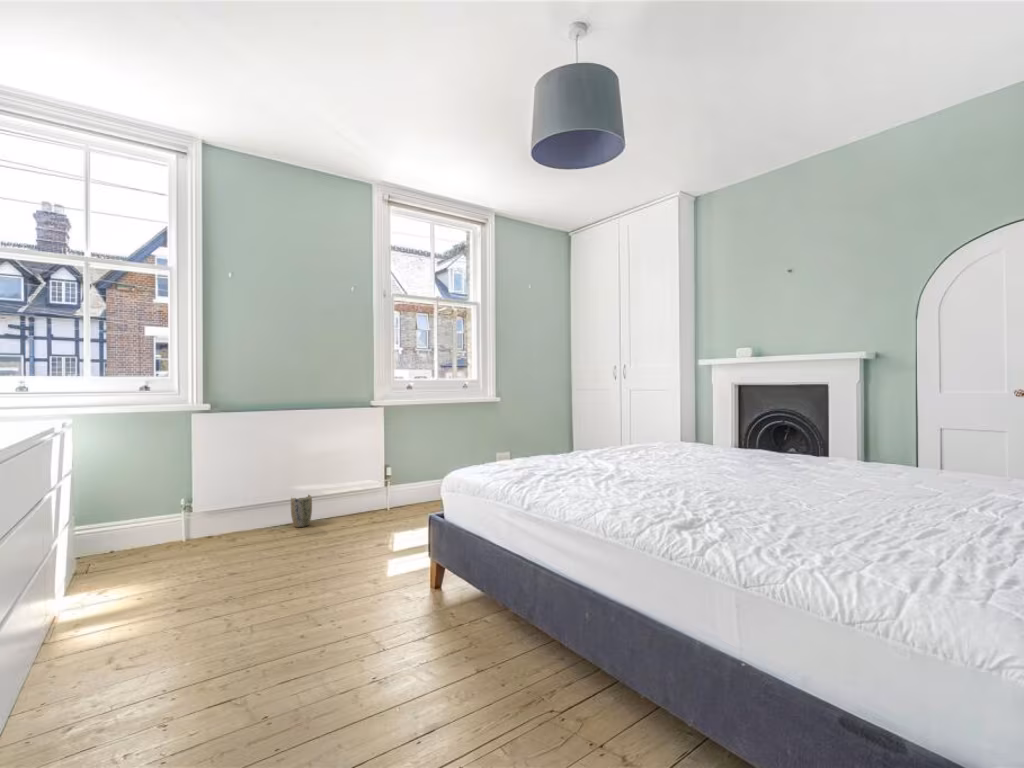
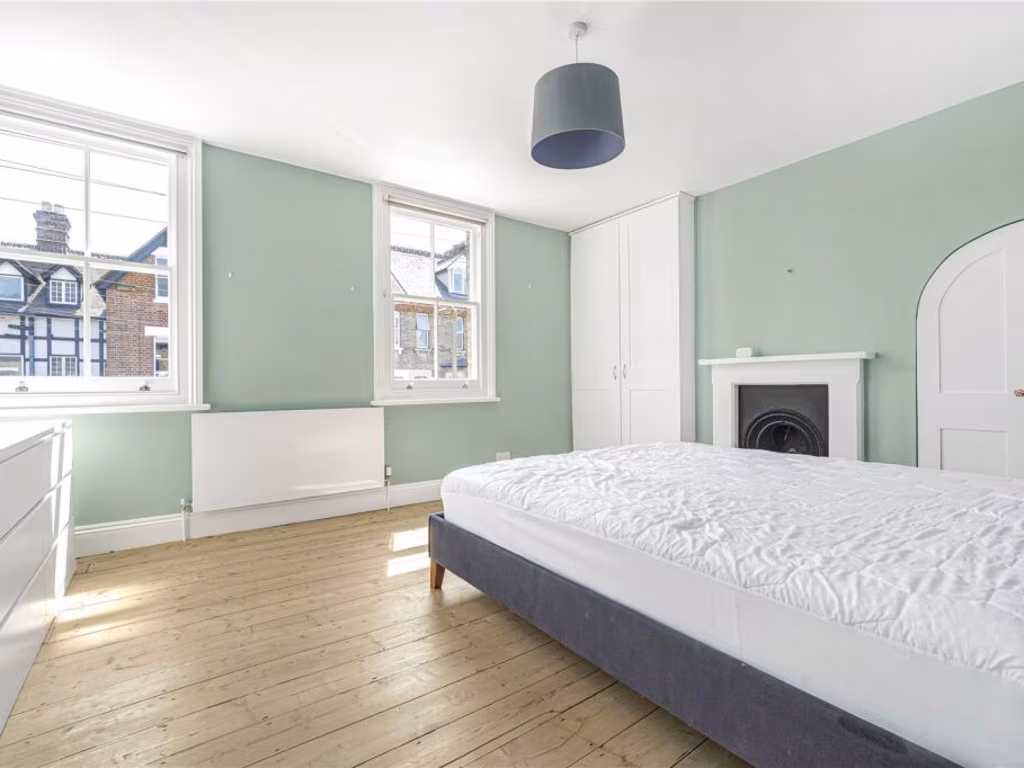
- plant pot (301, 510)
